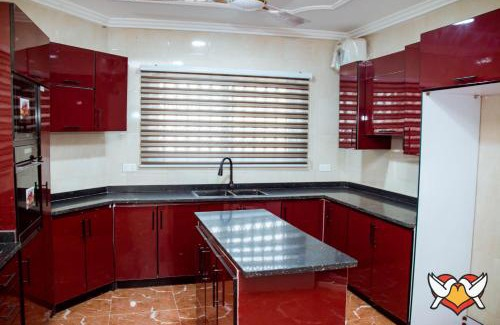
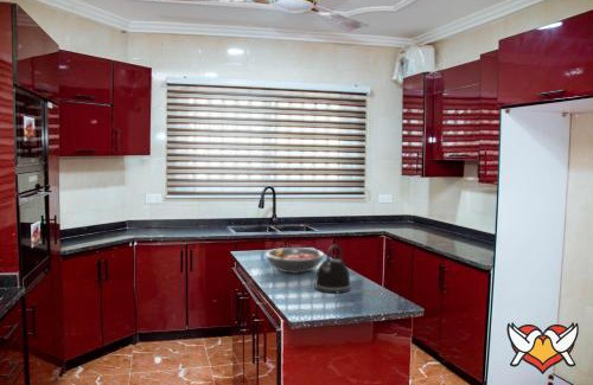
+ kettle (332, 267)
+ fruit bowl (294, 259)
